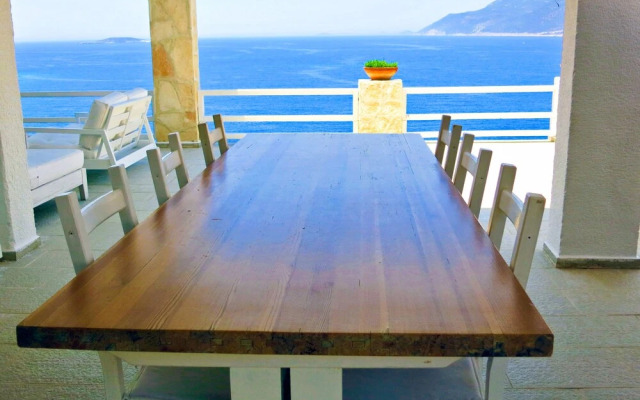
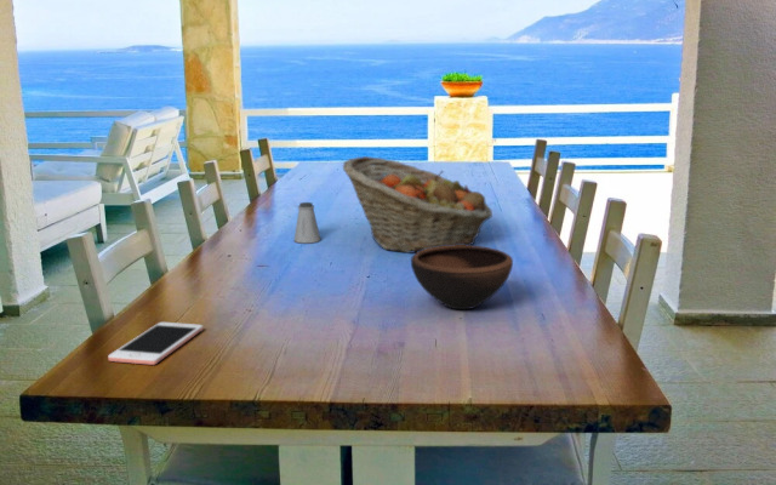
+ fruit basket (417, 199)
+ saltshaker (306, 221)
+ cell phone (158, 342)
+ bowl (461, 280)
